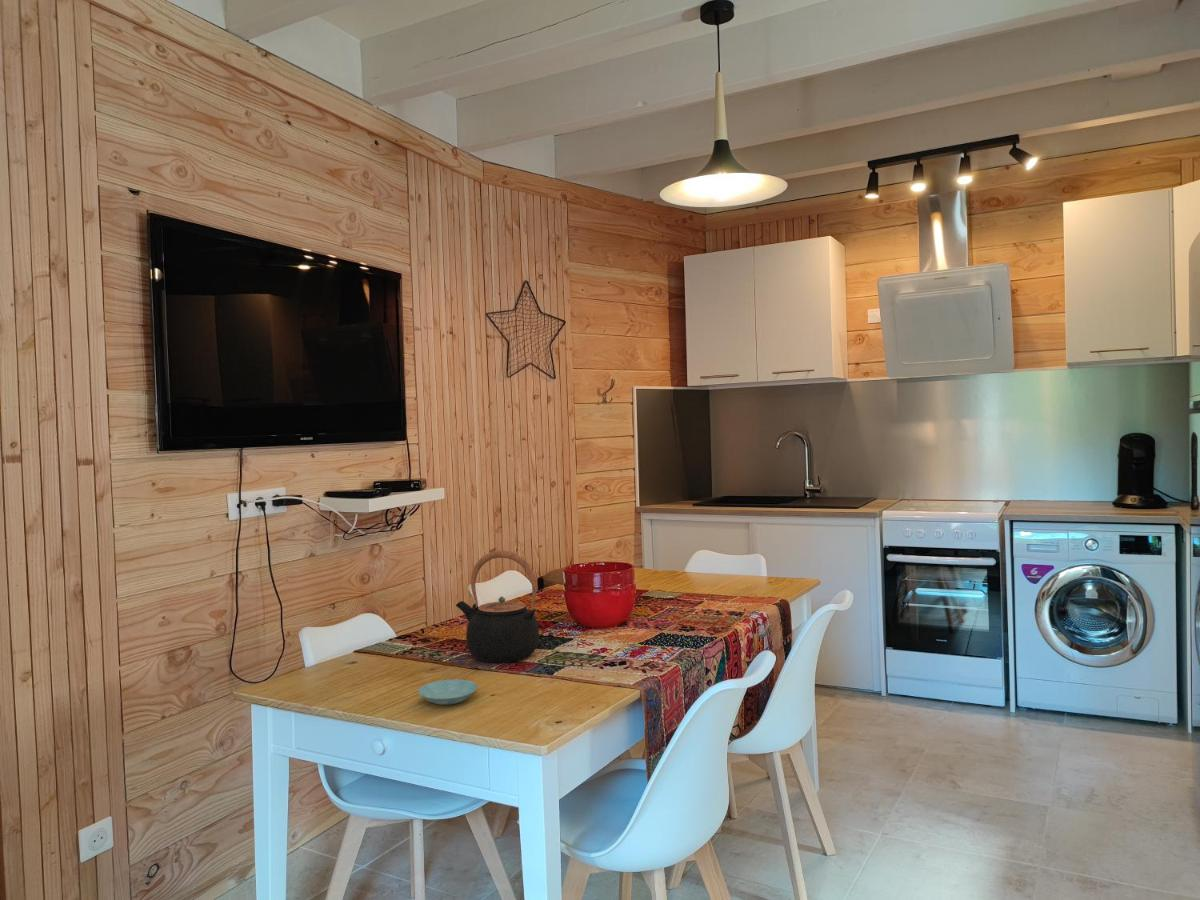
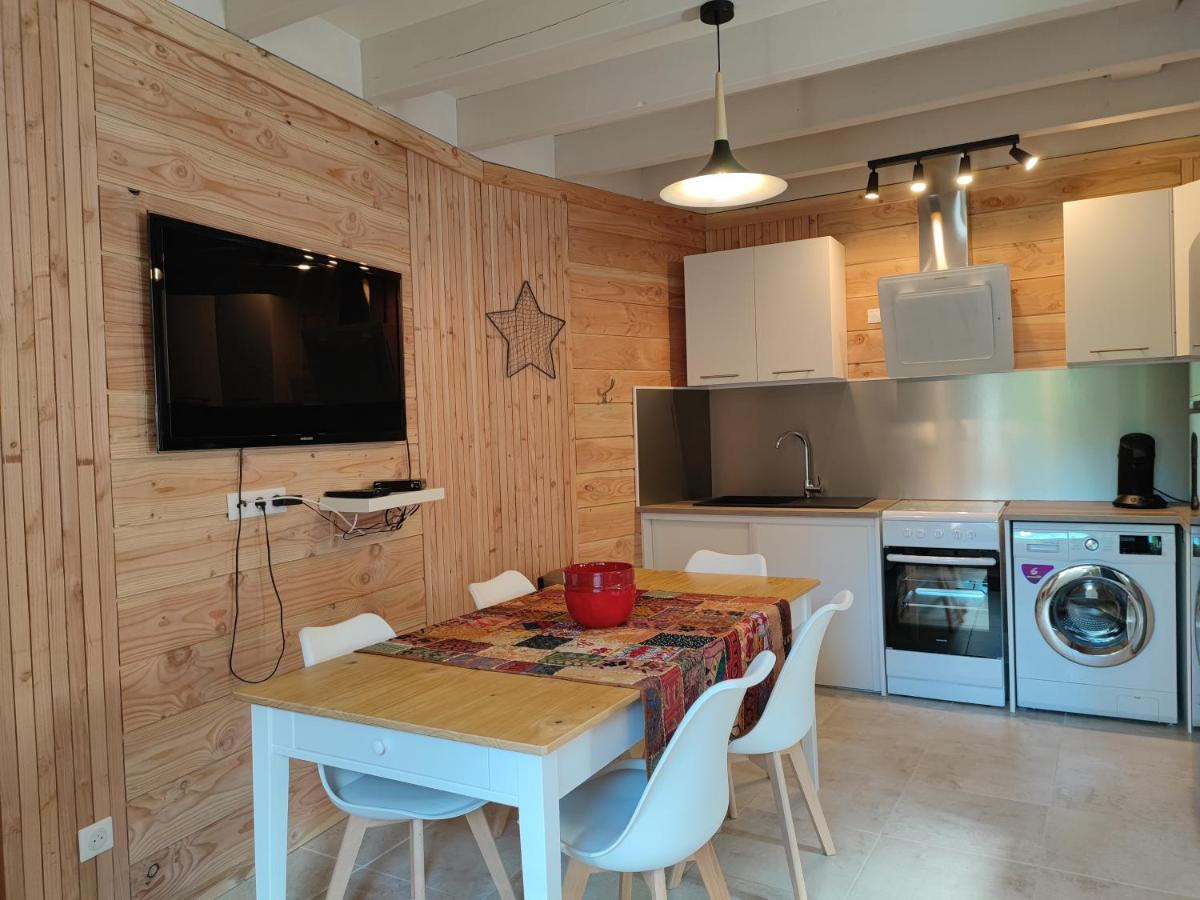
- saucer (448, 693)
- teapot (495, 602)
